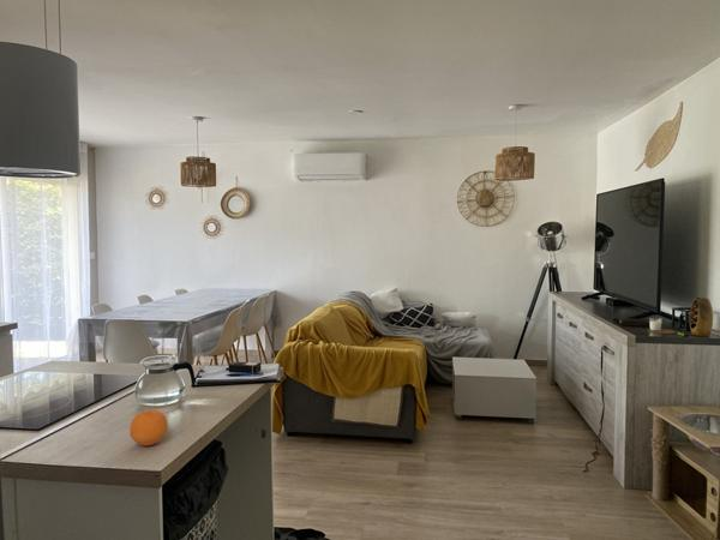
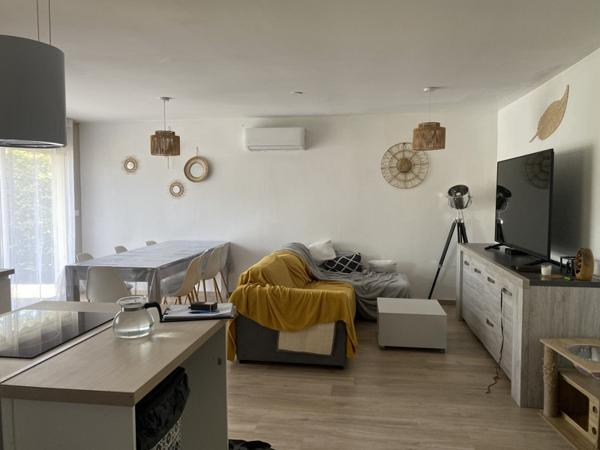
- fruit (149, 427)
